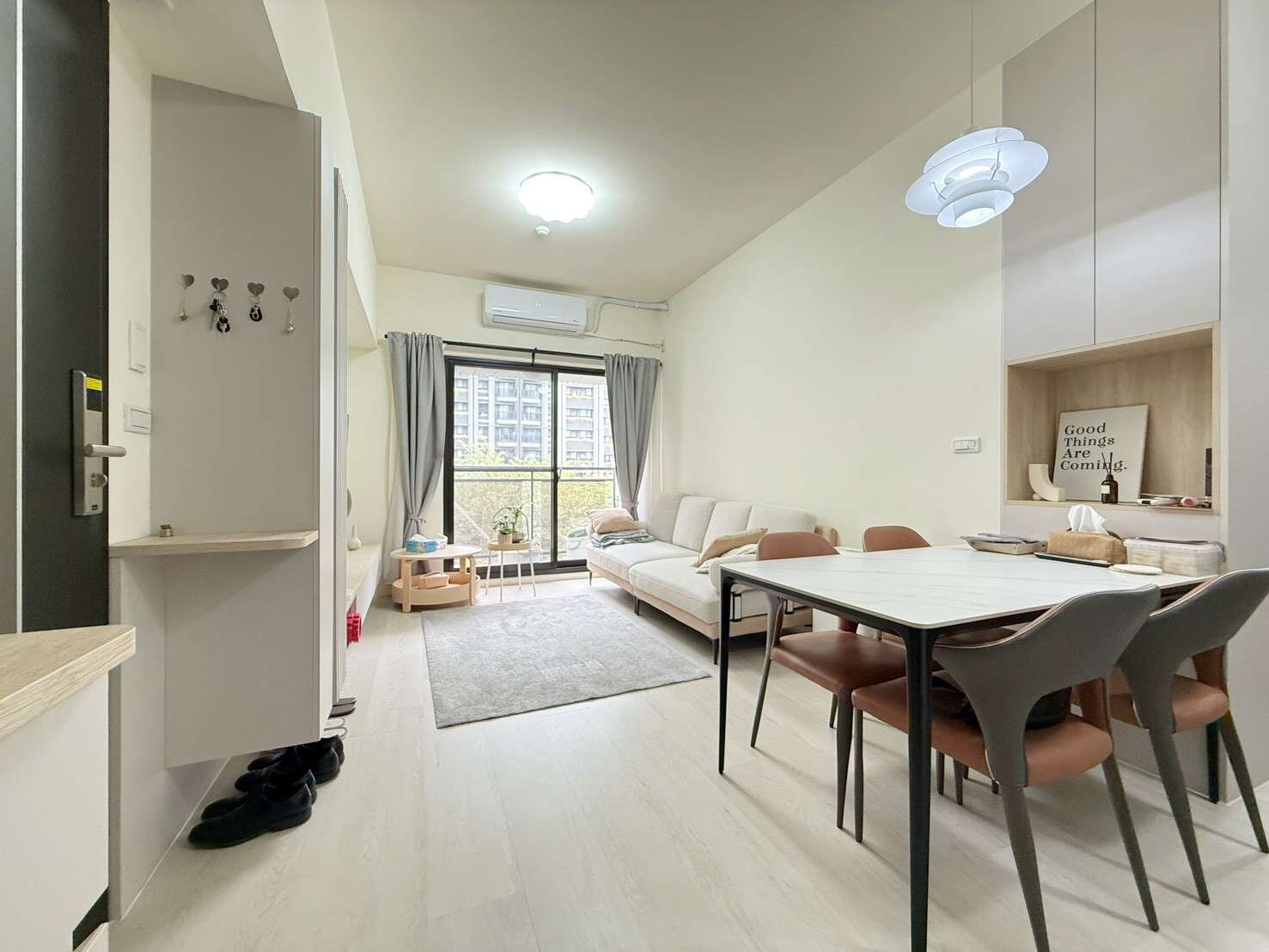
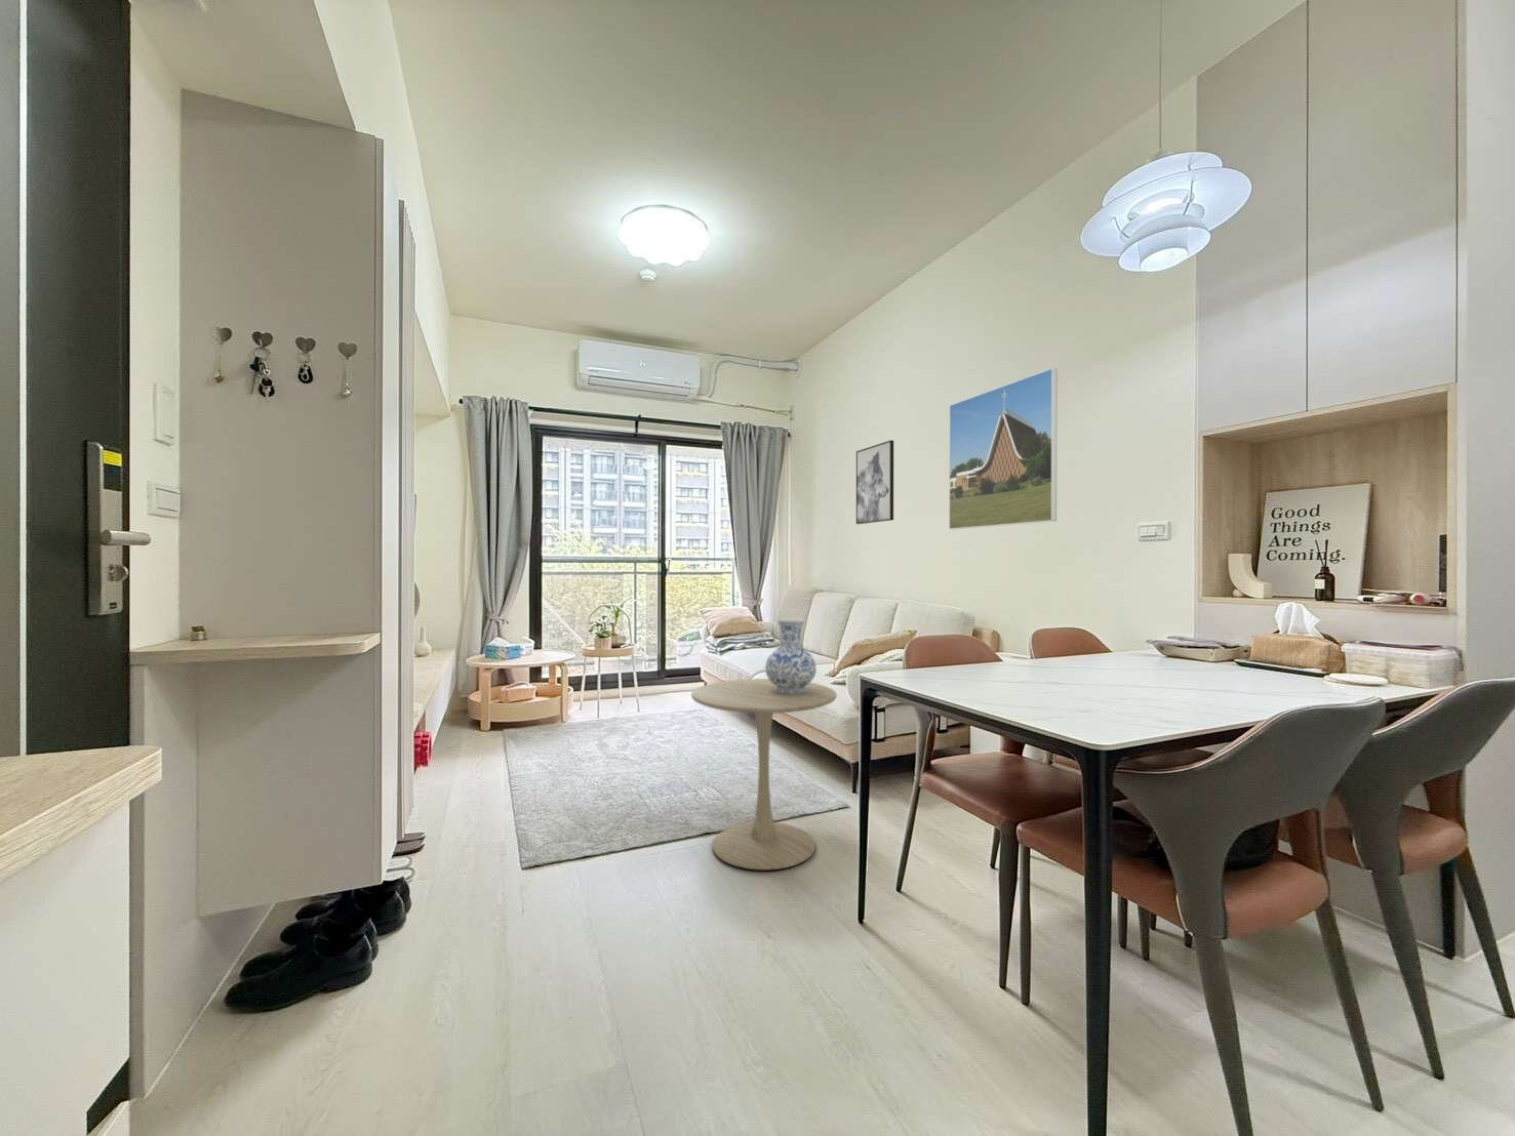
+ vase (790, 654)
+ wall art (874, 484)
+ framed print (997, 456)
+ side table (763, 768)
